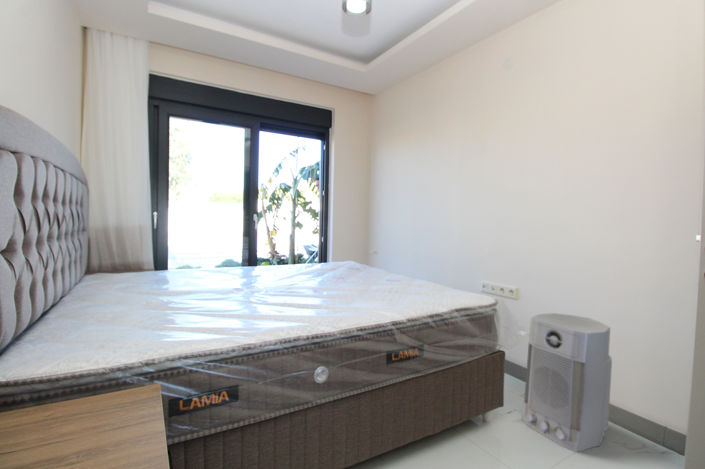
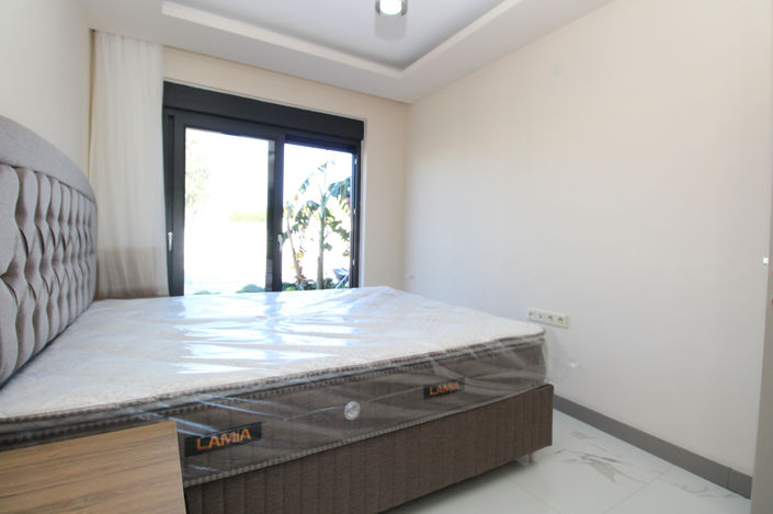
- air purifier (568, 374)
